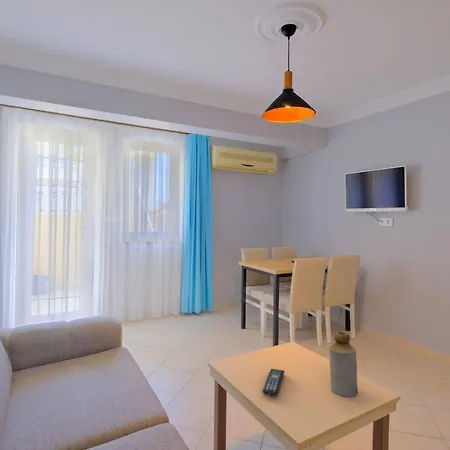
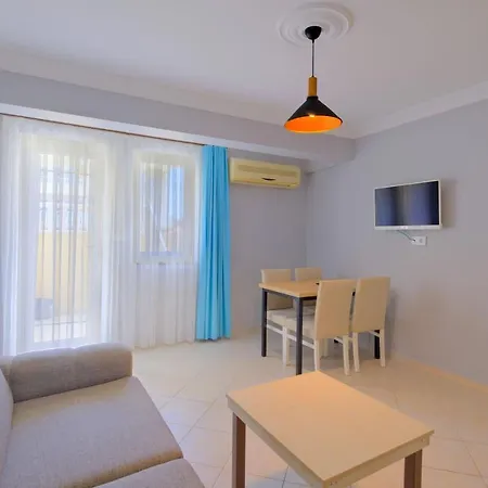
- remote control (274, 380)
- bottle (343, 361)
